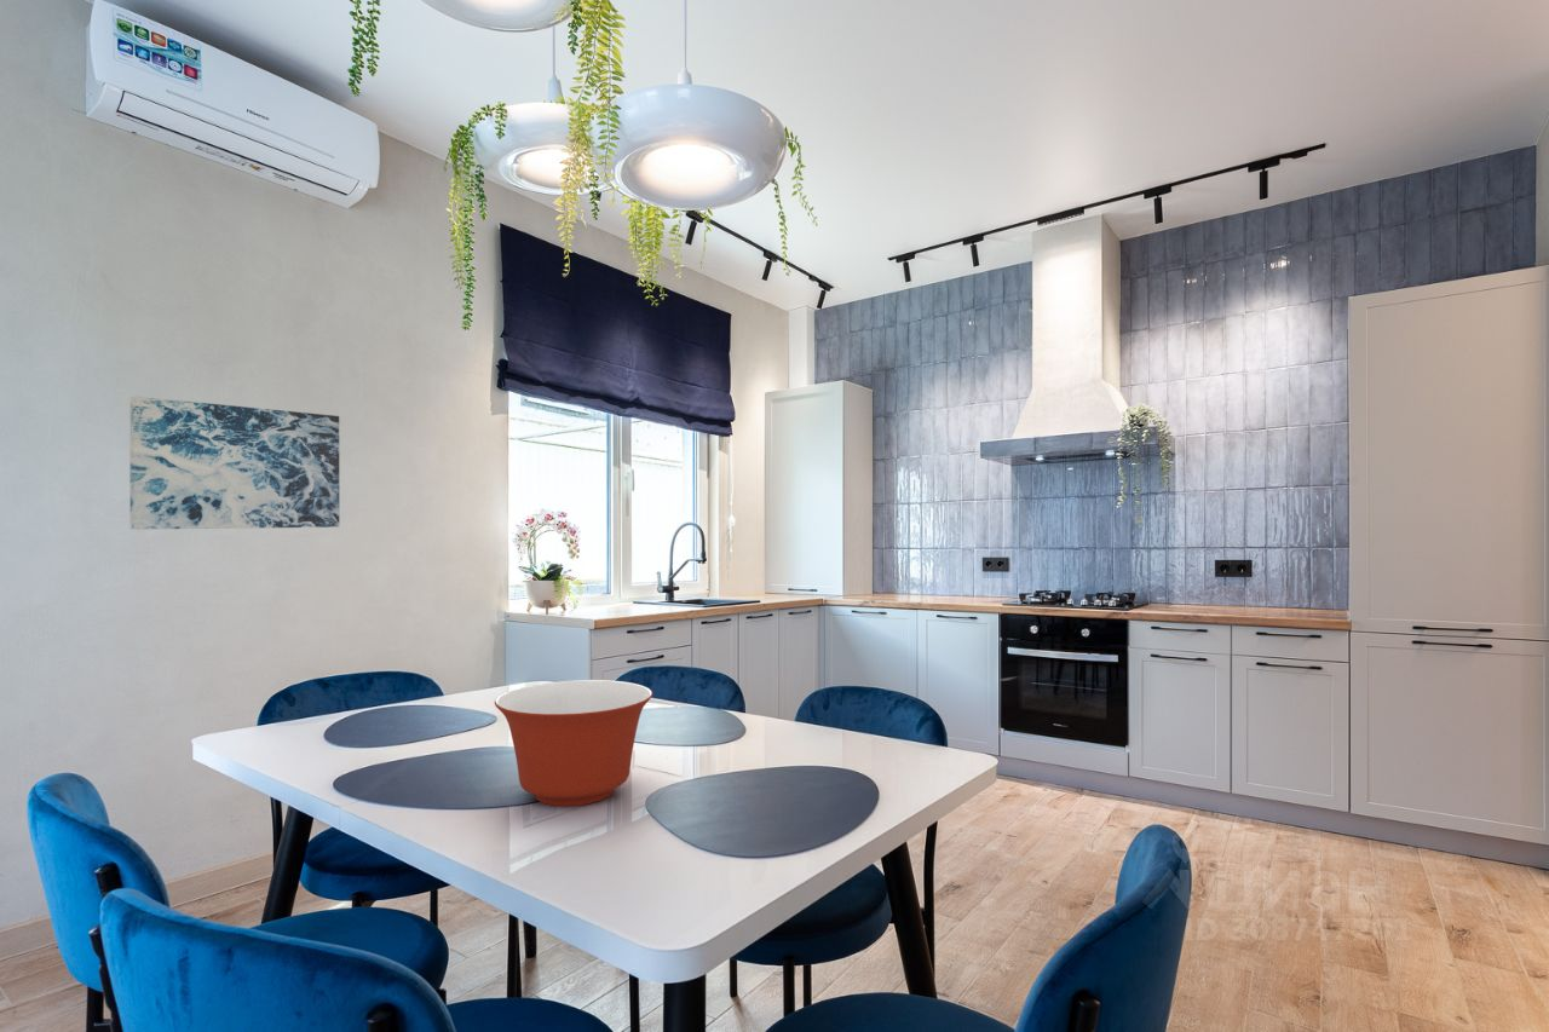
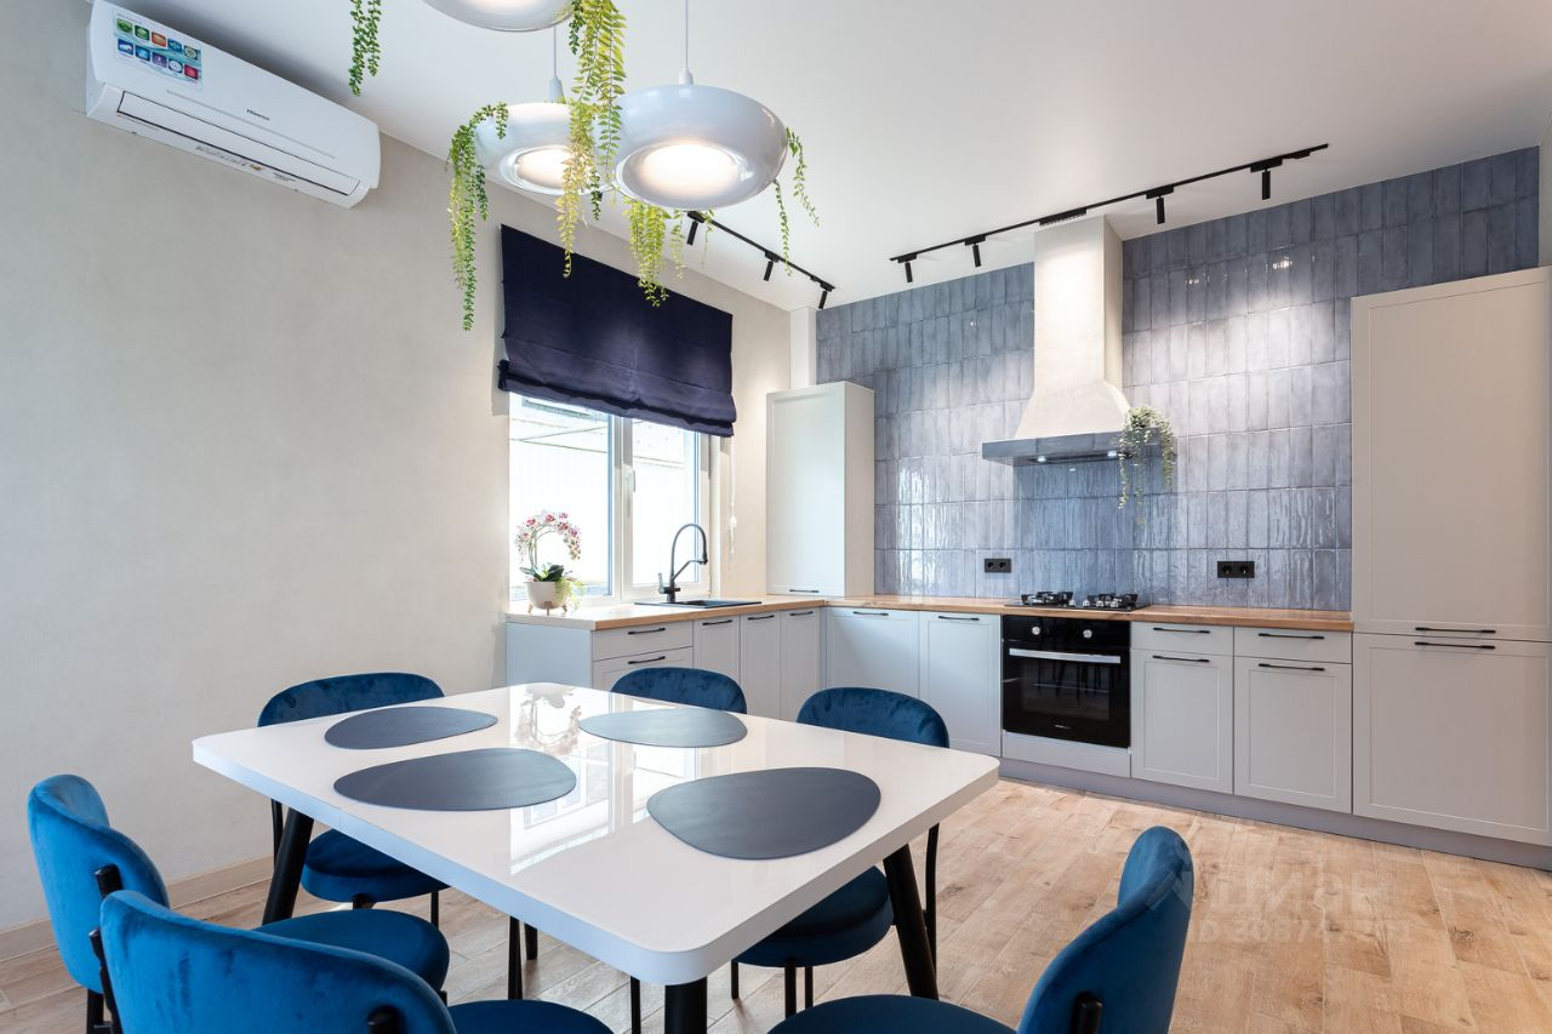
- mixing bowl (575, 743)
- wall art (243, 467)
